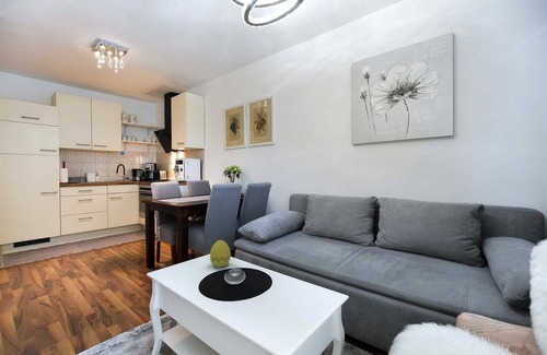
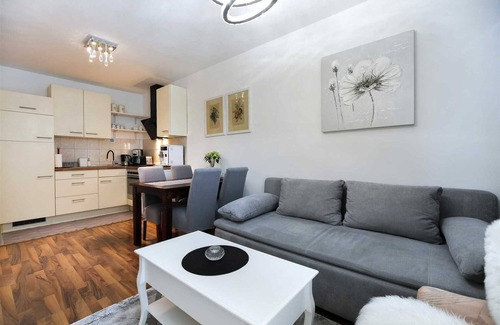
- decorative egg (220, 252)
